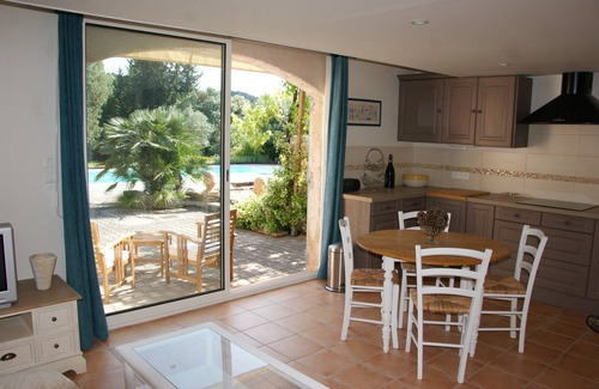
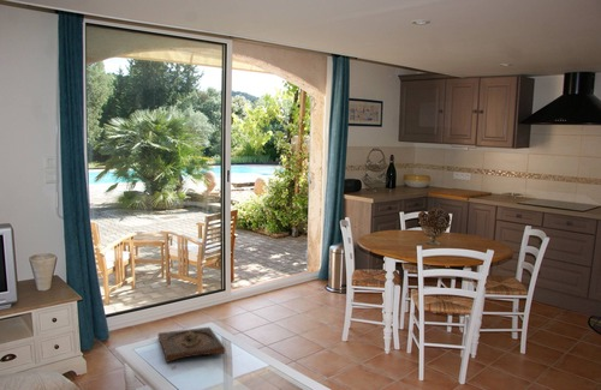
+ wooden tray (190, 338)
